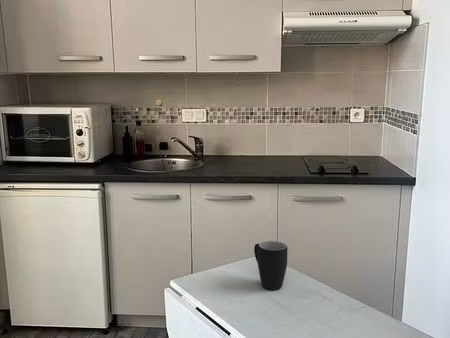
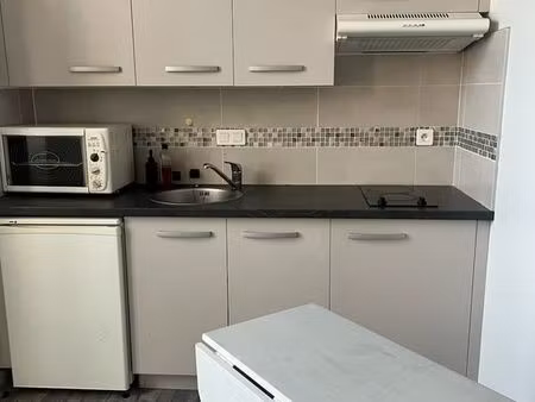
- mug (267, 263)
